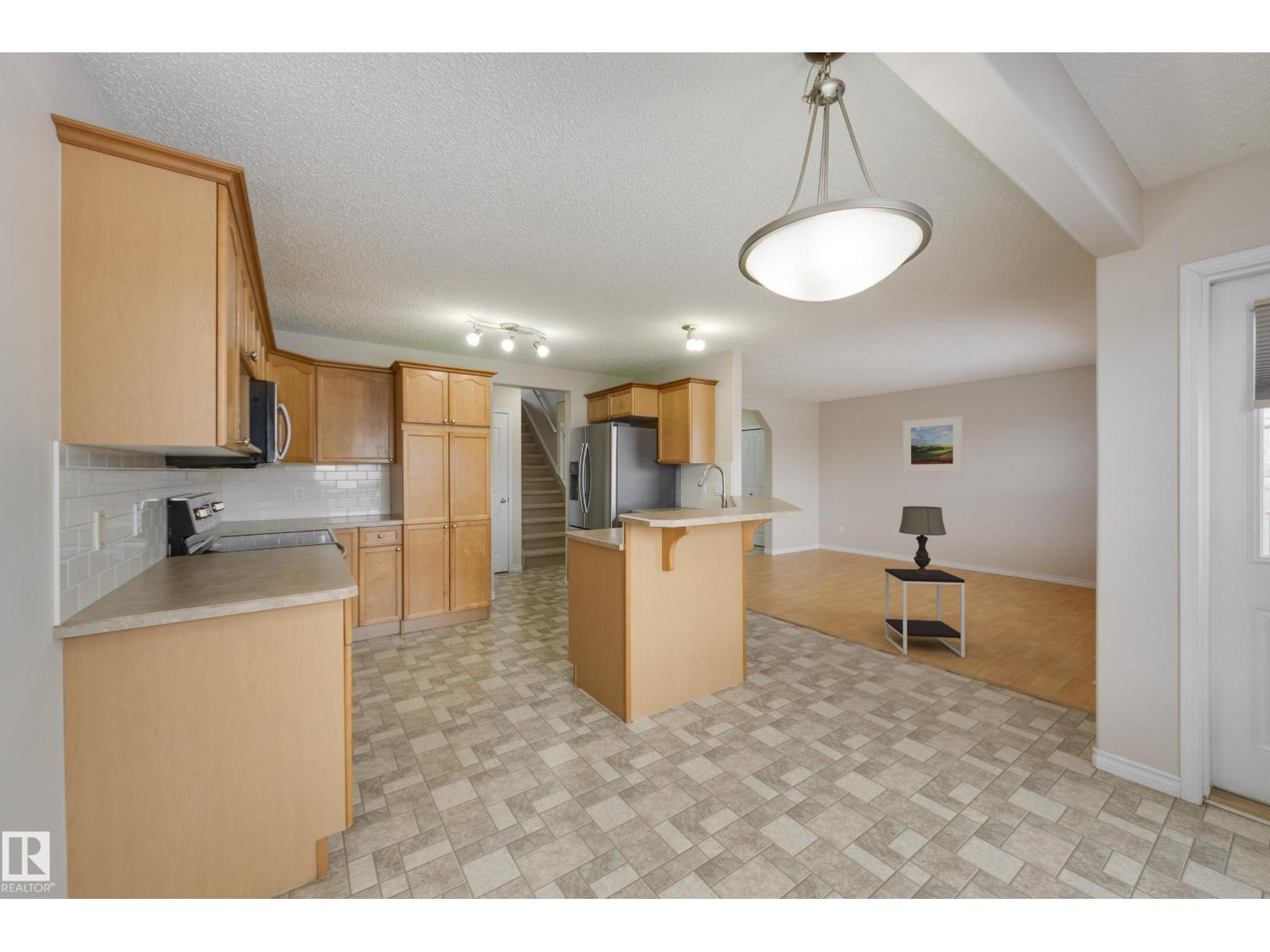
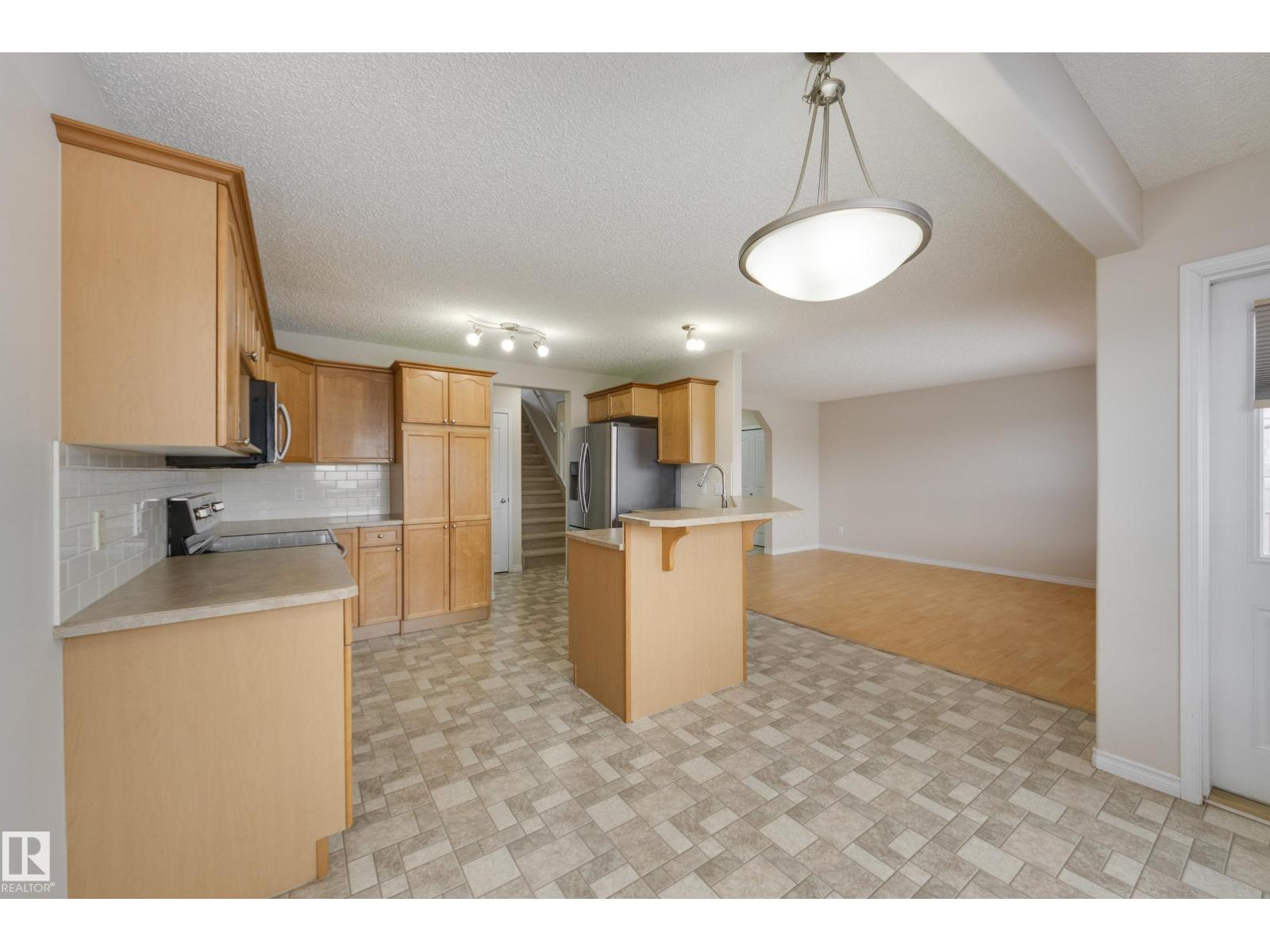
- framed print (931, 445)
- table lamp (922, 539)
- side table (922, 620)
